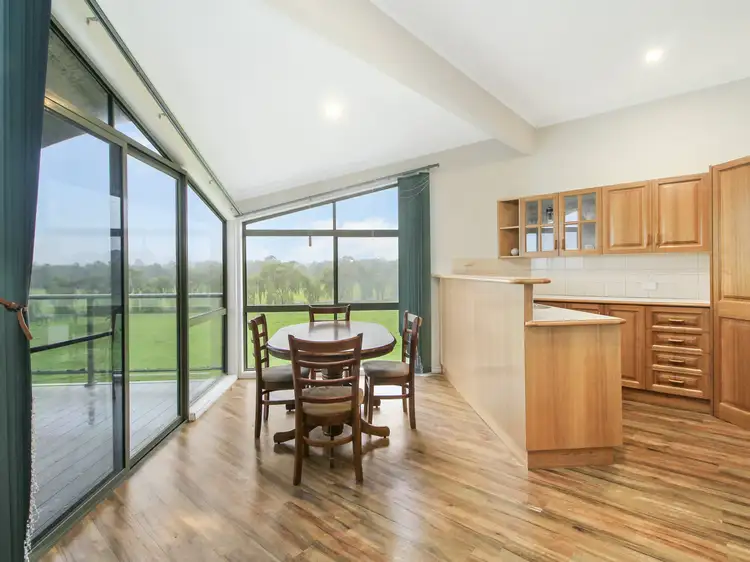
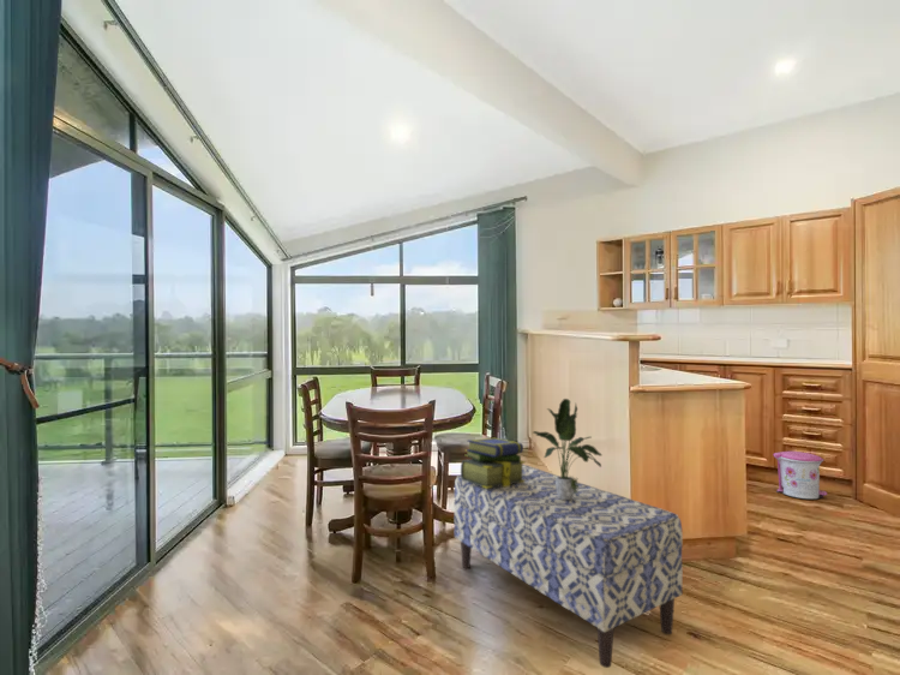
+ trash can (799, 473)
+ potted plant (568, 449)
+ stack of books (493, 459)
+ bench (553, 543)
